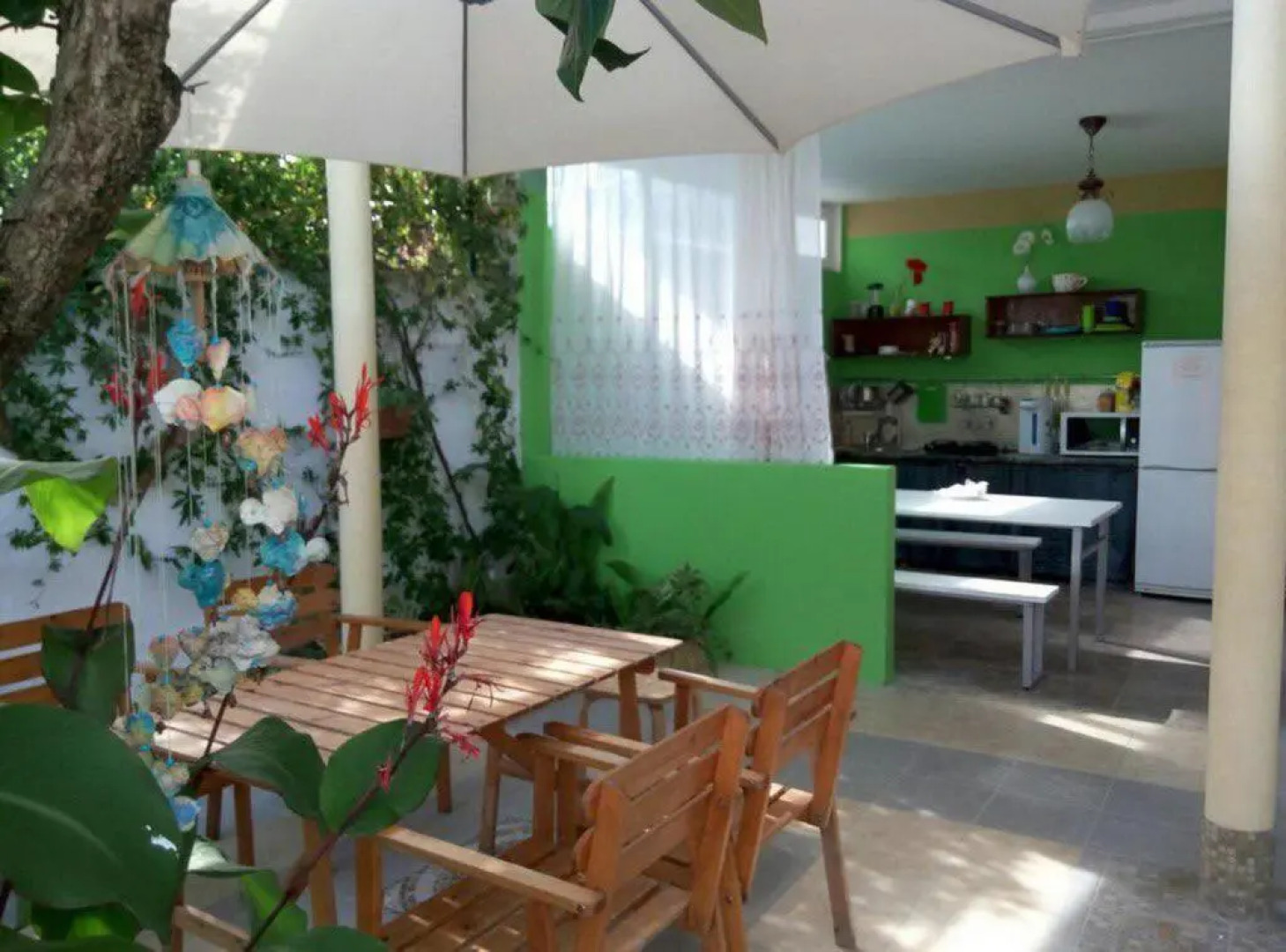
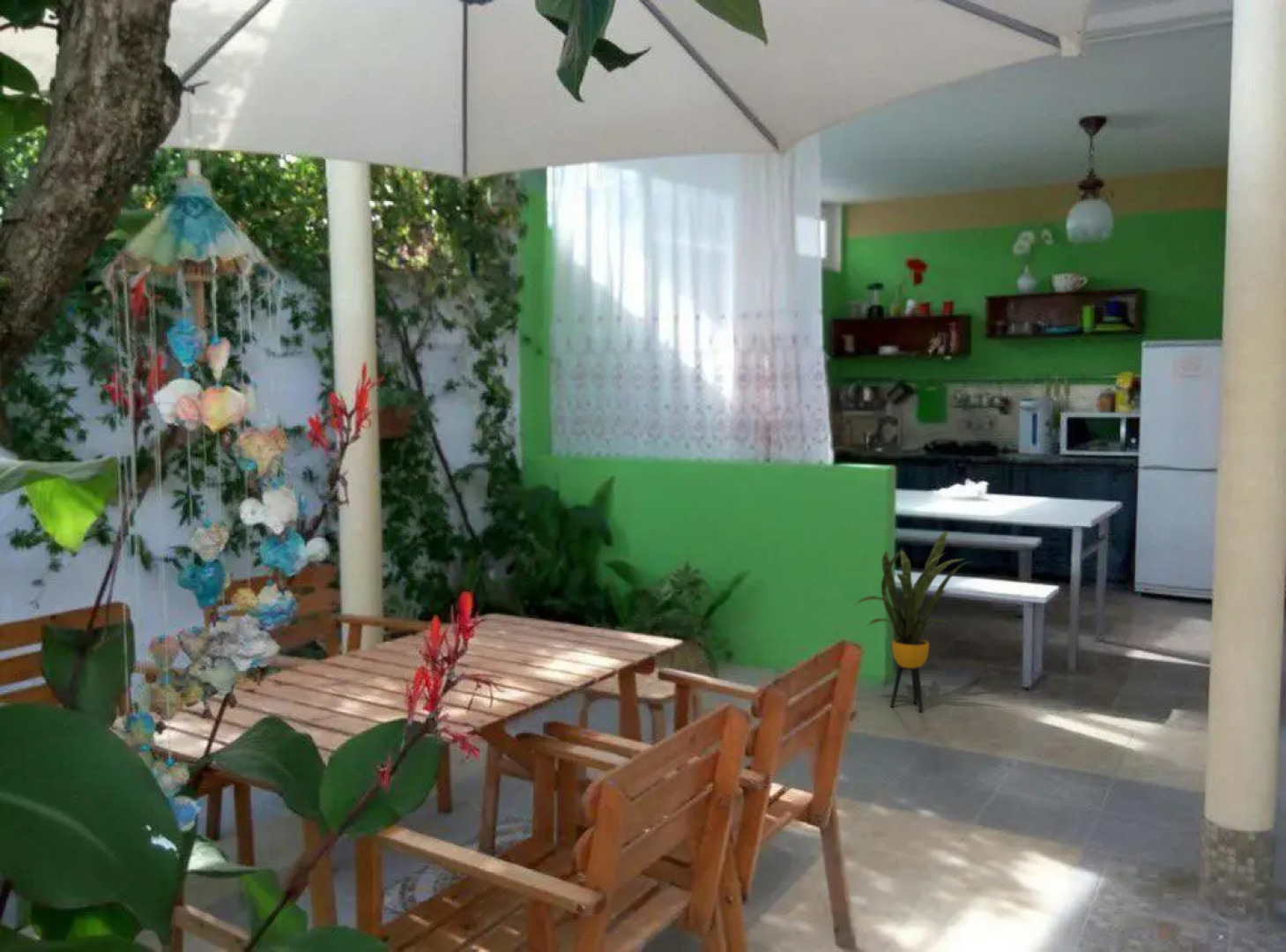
+ house plant (921, 622)
